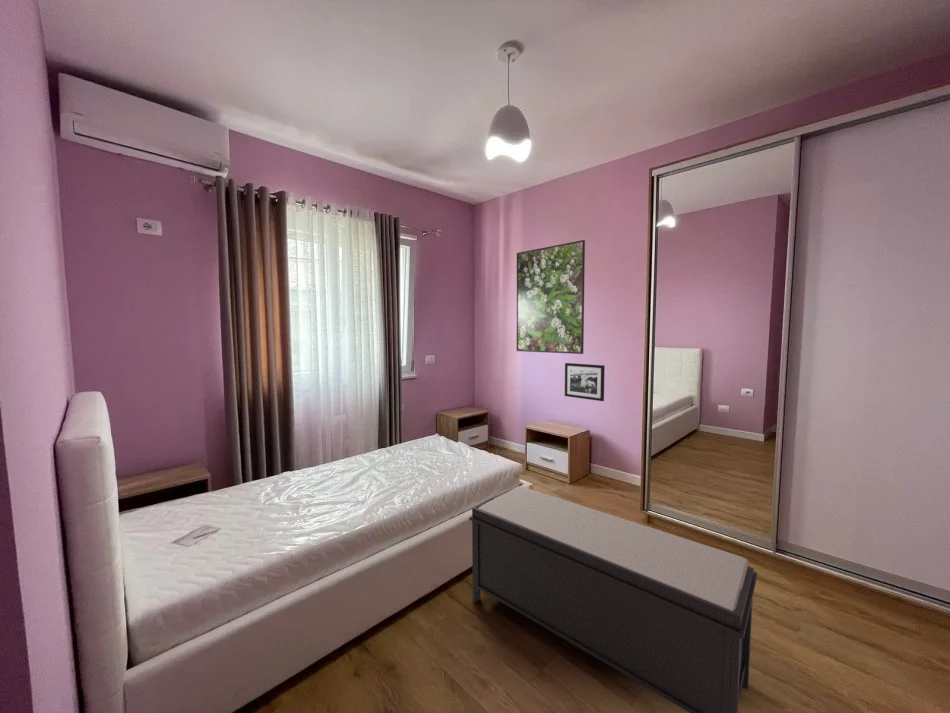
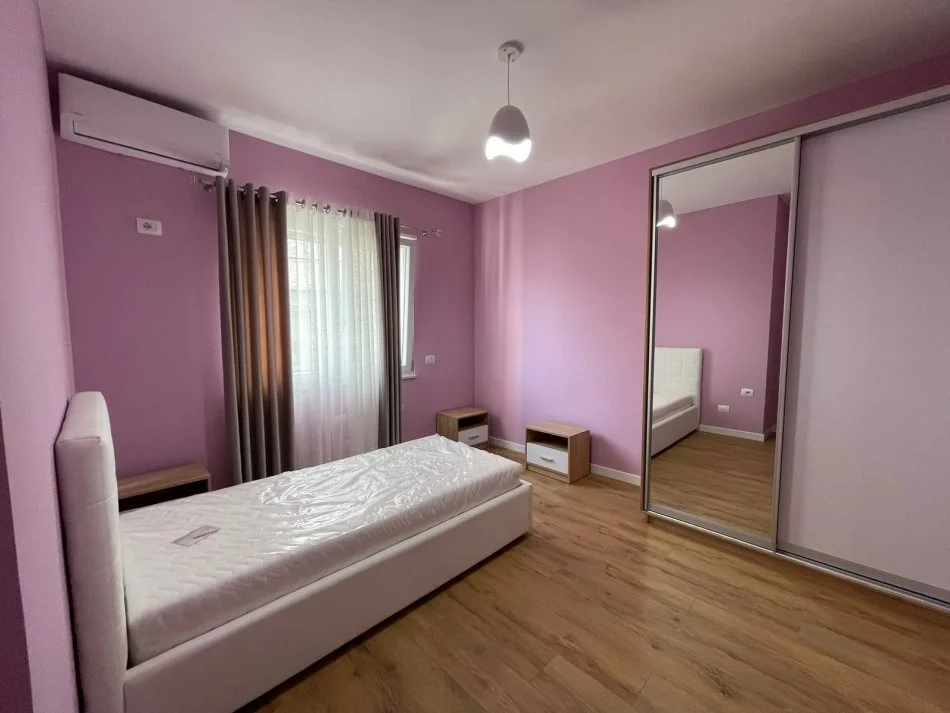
- picture frame (583, 381)
- bench (593, 584)
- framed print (547, 300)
